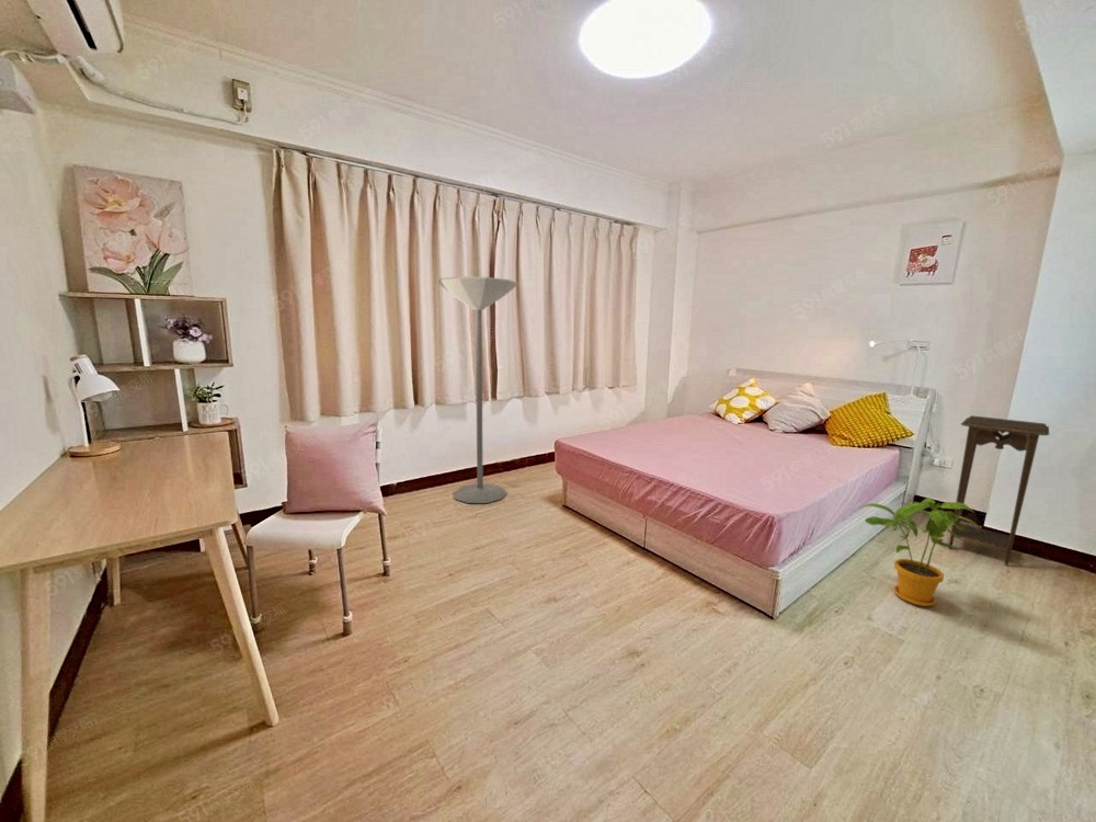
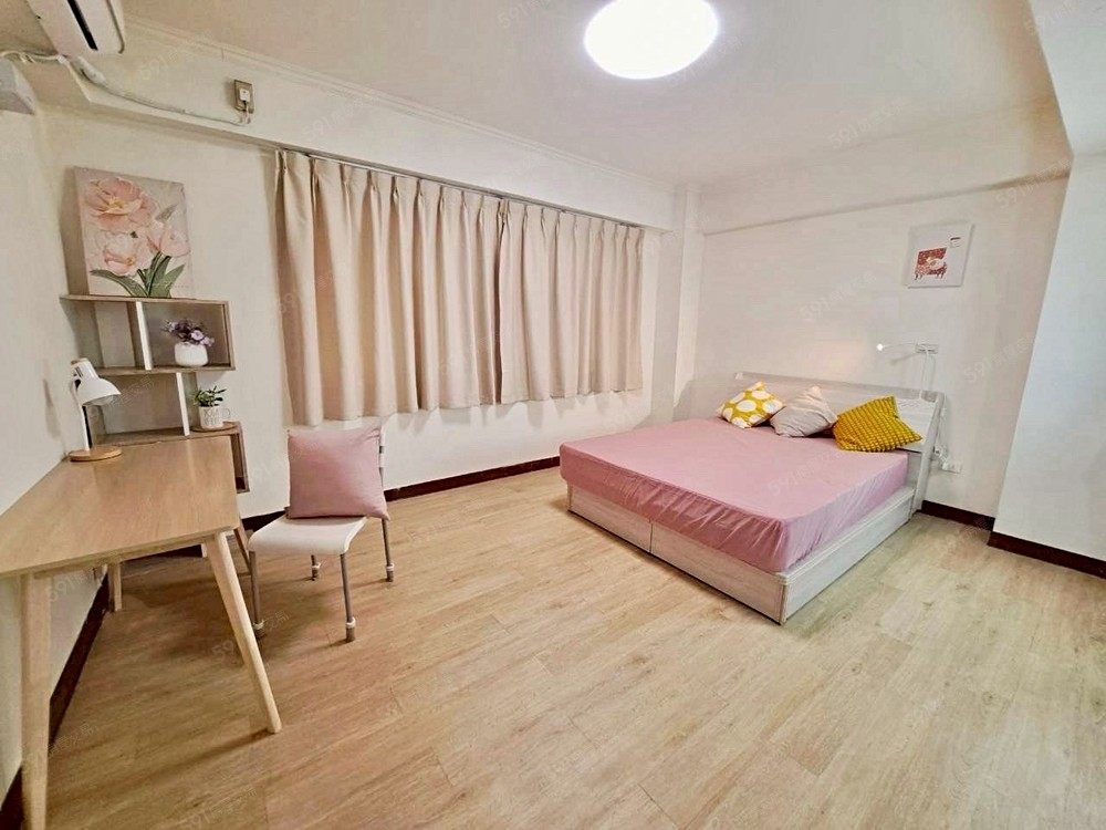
- floor lamp (479, 391)
- pedestal table (968, 482)
- house plant (906, 540)
